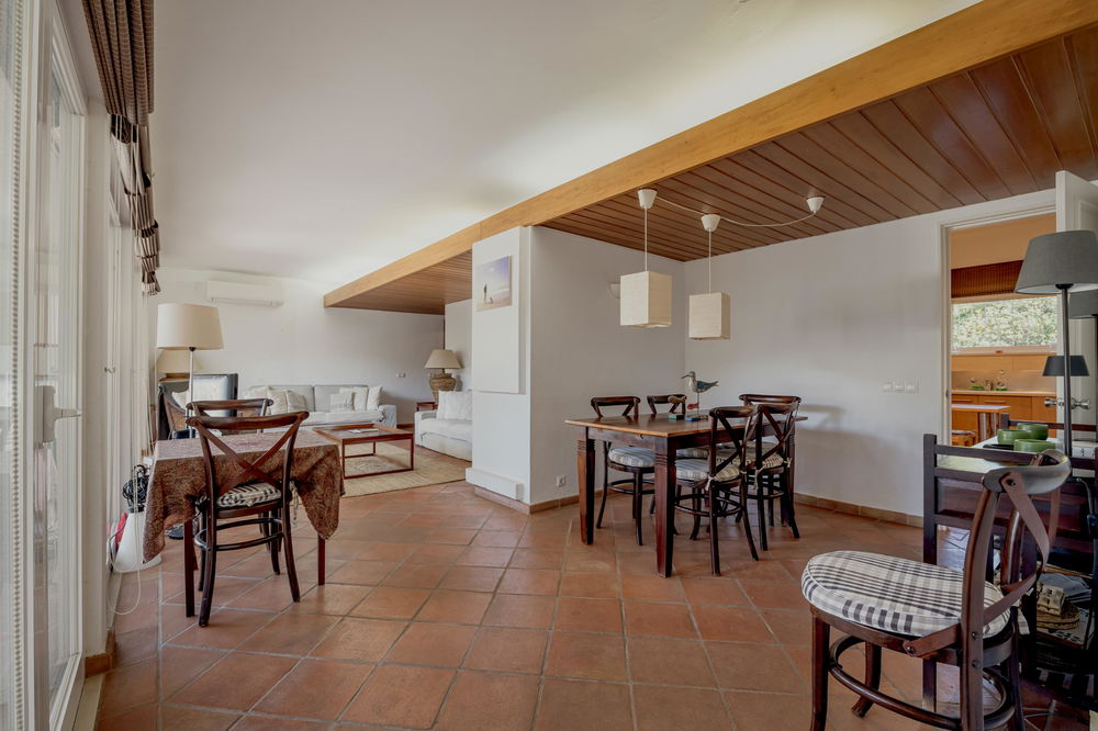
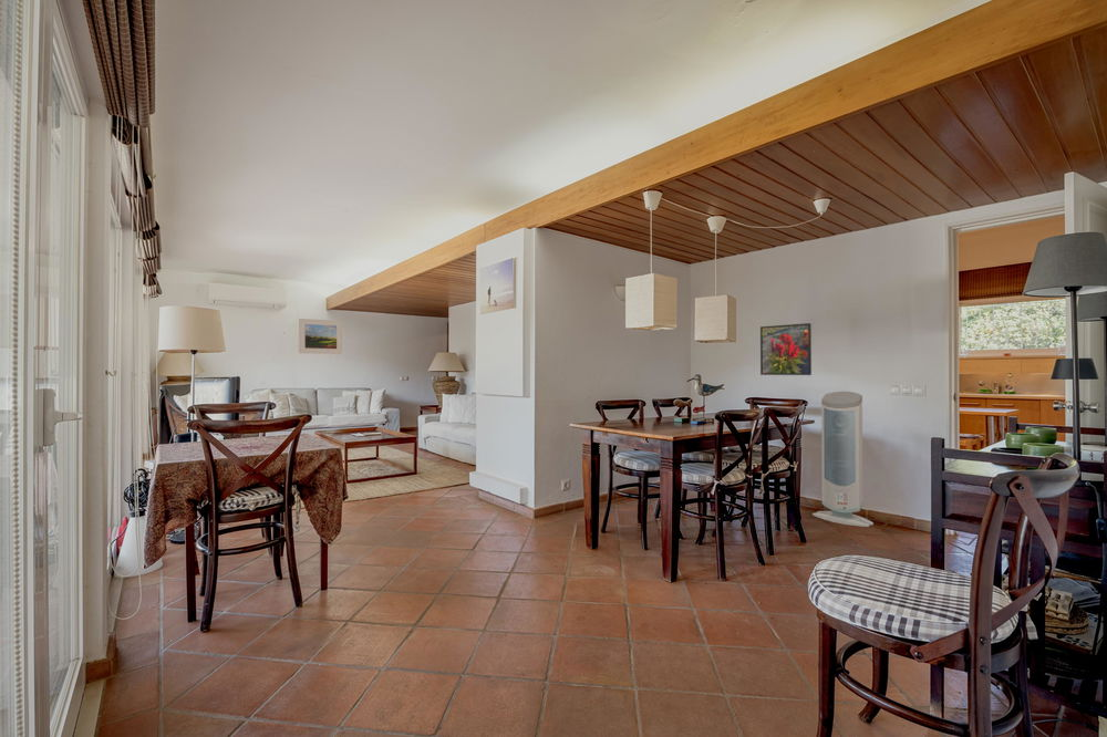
+ air purifier (841, 455)
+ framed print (321, 336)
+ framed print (785, 350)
